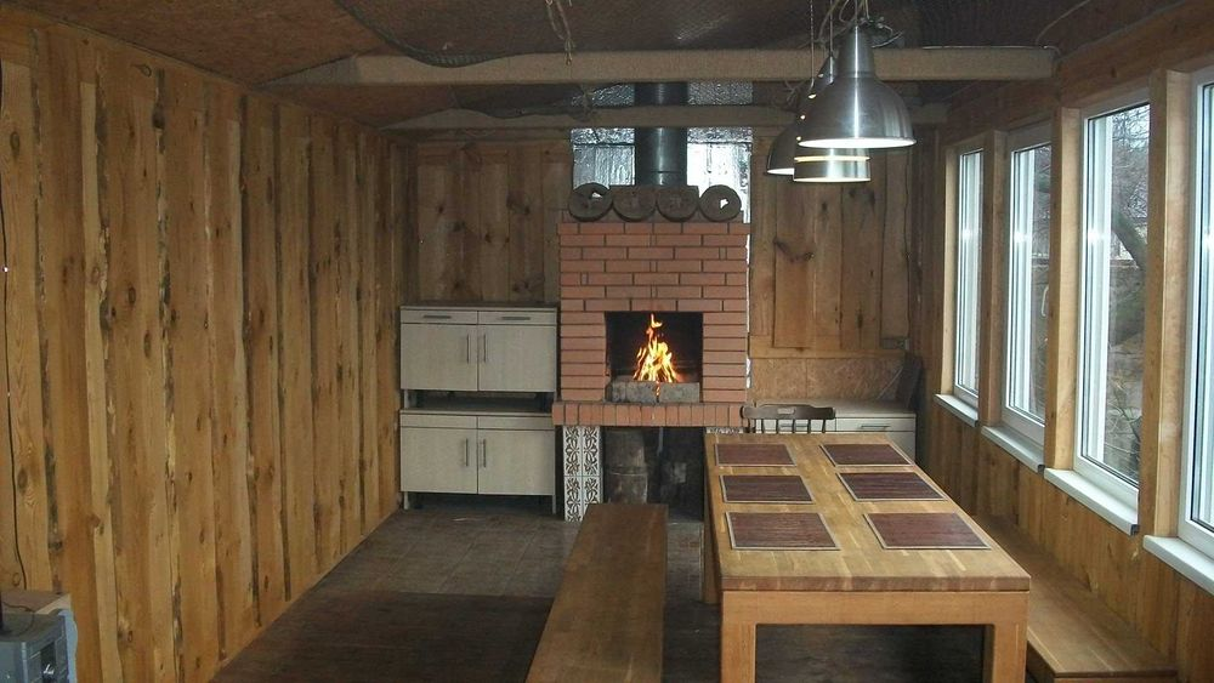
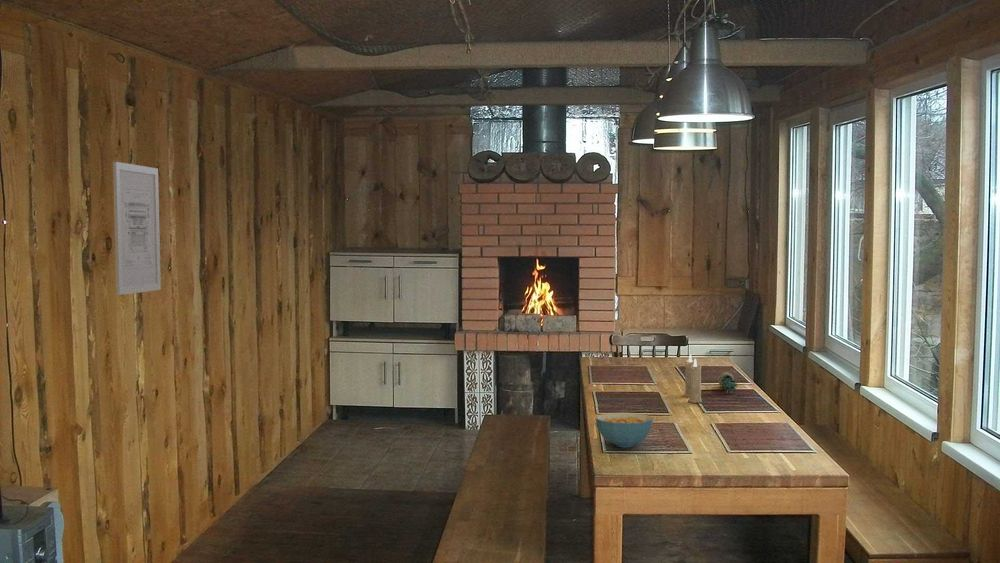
+ wall art (138, 229)
+ cereal bowl (624, 431)
+ candle (692, 377)
+ fruit (728, 381)
